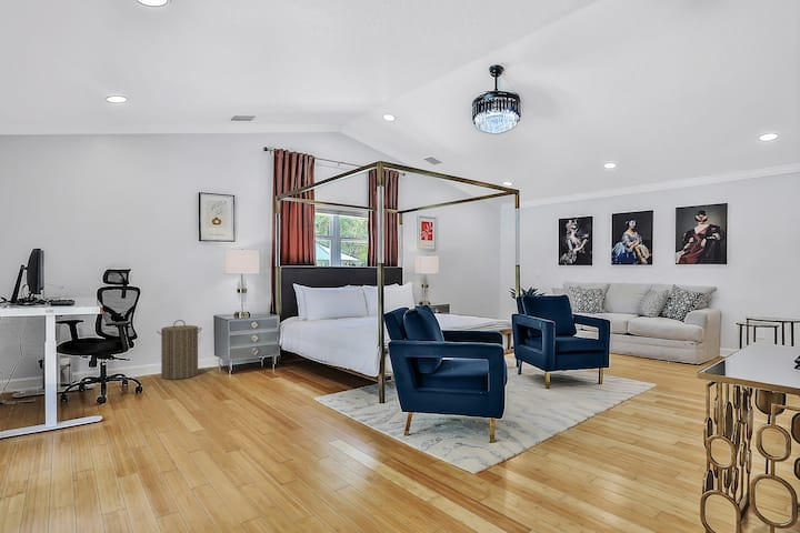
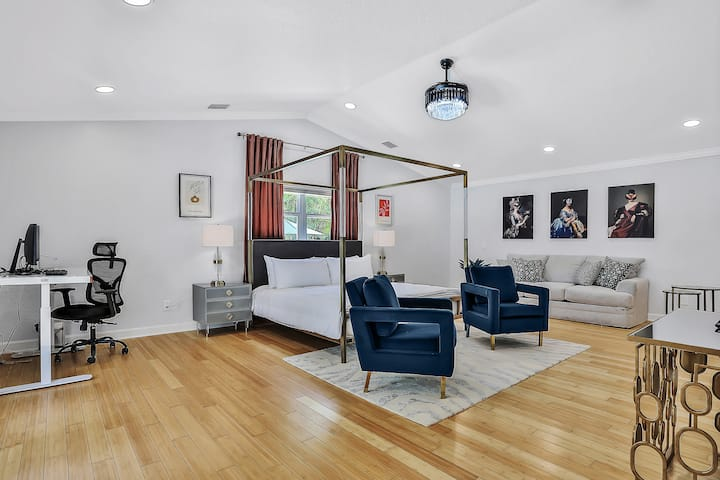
- laundry hamper (180, 348)
